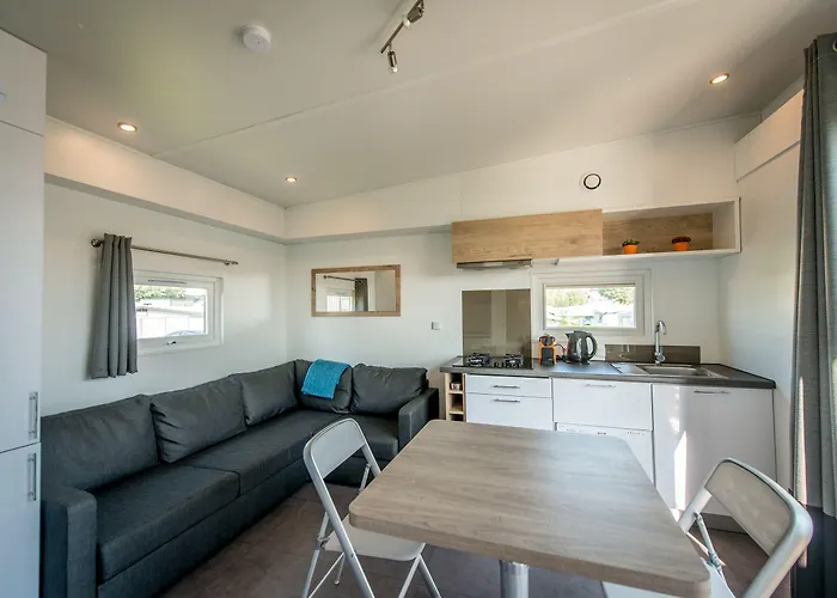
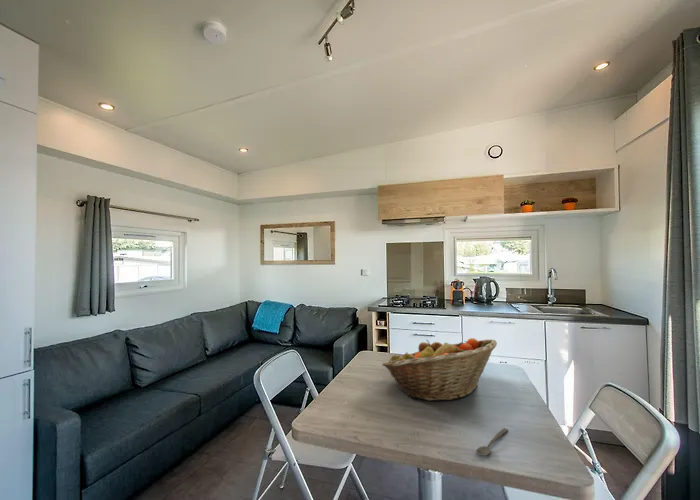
+ spoon (493, 440)
+ fruit basket (440, 361)
